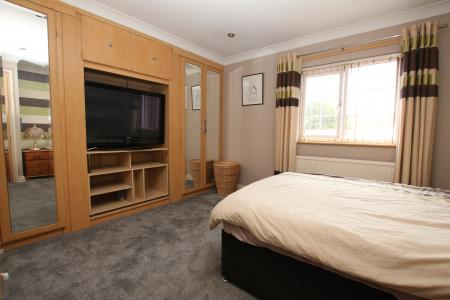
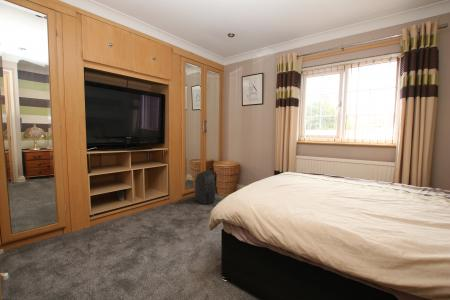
+ backpack (207, 184)
